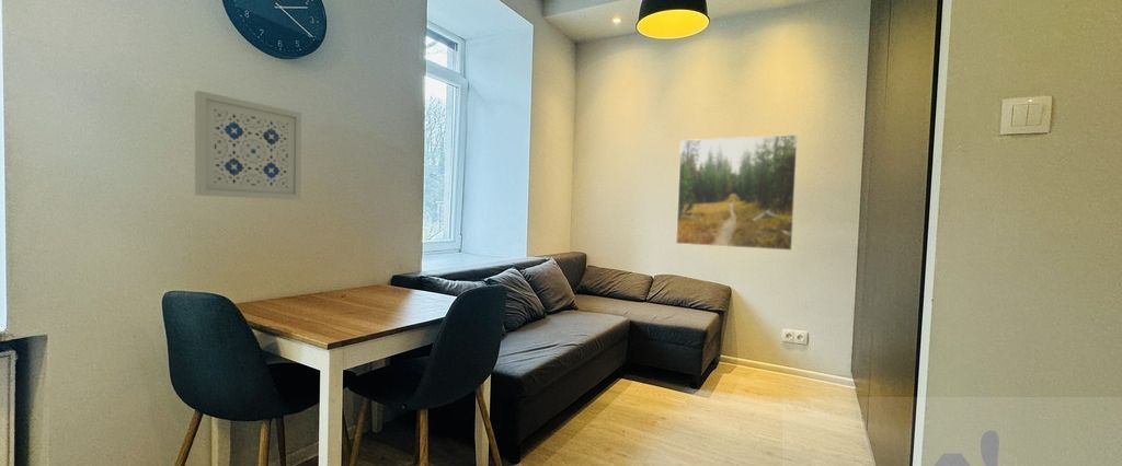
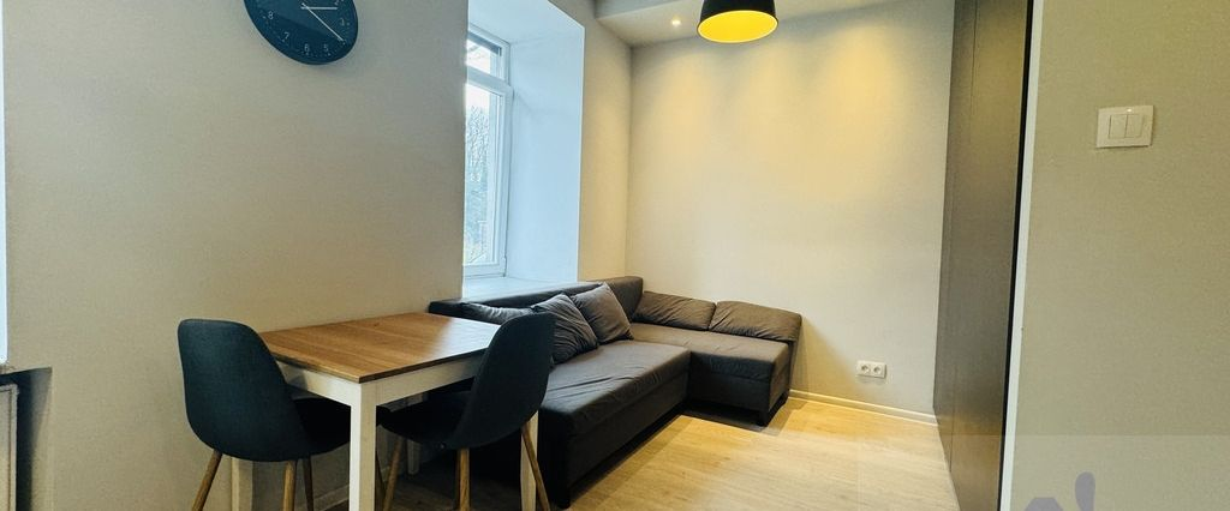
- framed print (733, 193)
- wall art (252, 150)
